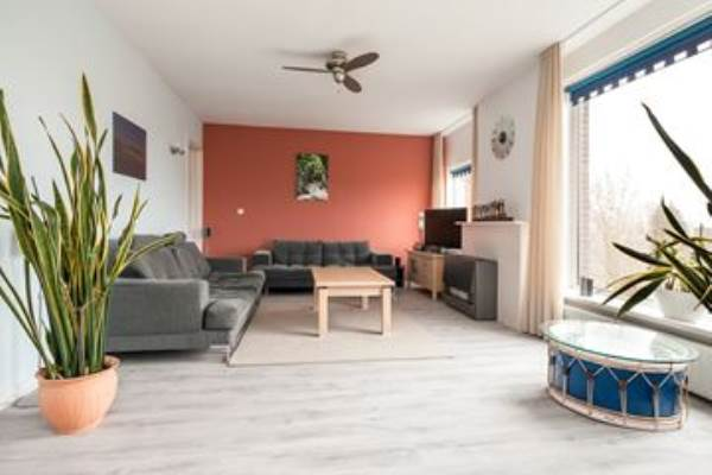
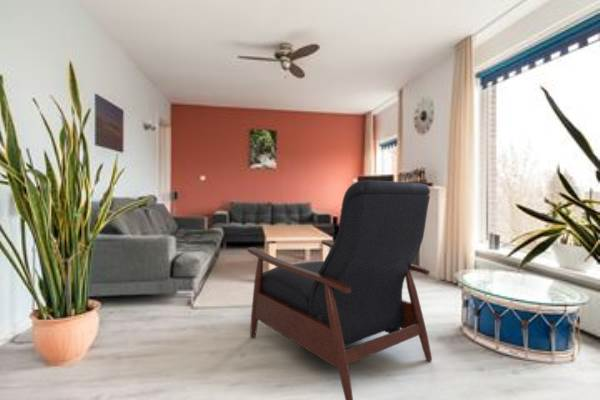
+ chair (335, 265)
